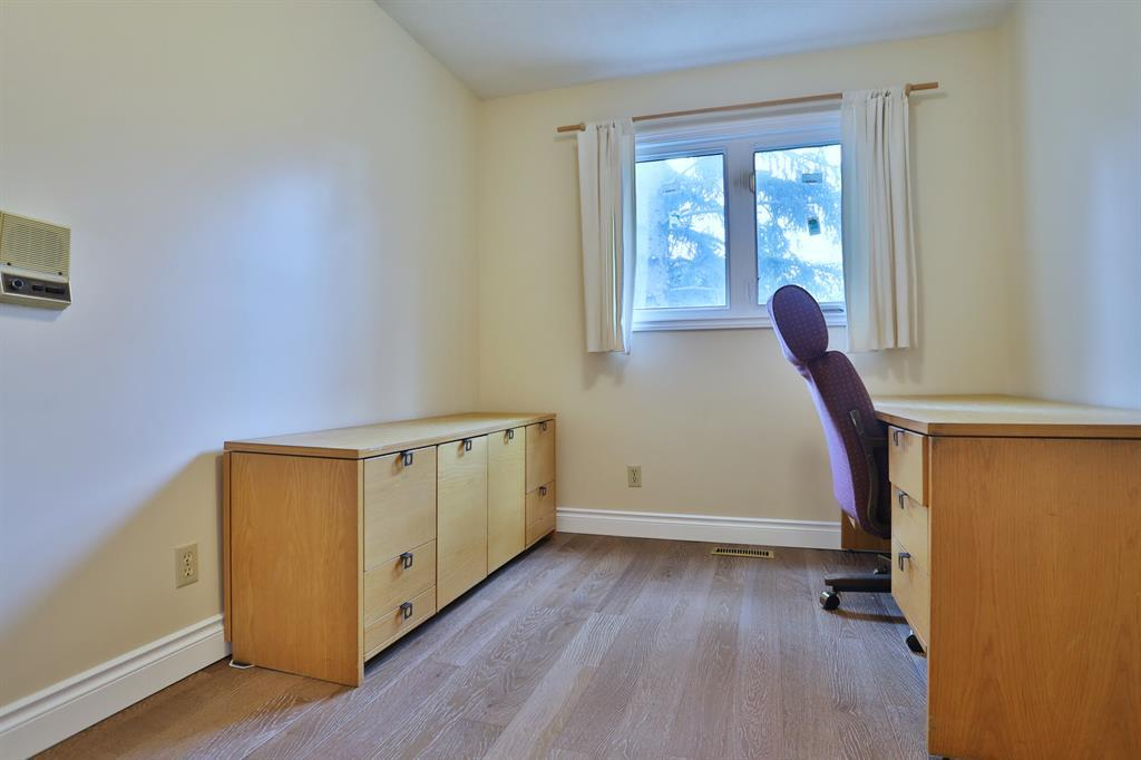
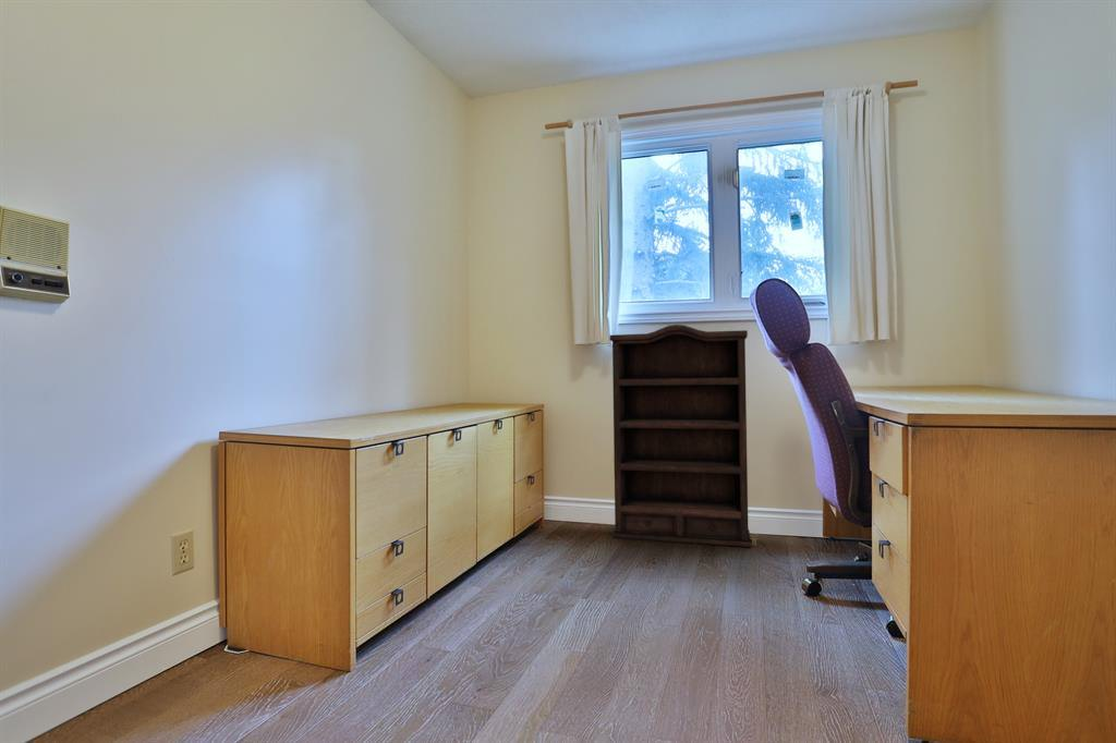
+ bookshelf (679, 430)
